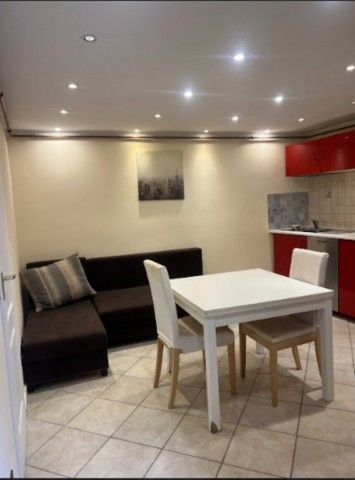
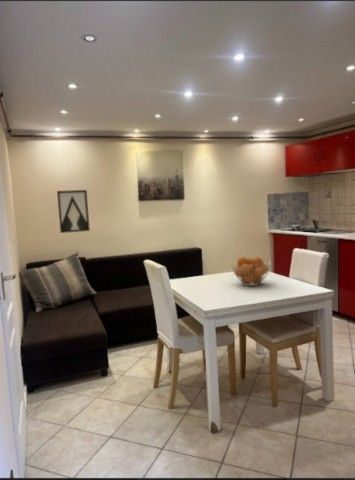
+ wall art (73, 211)
+ fruit basket (251, 270)
